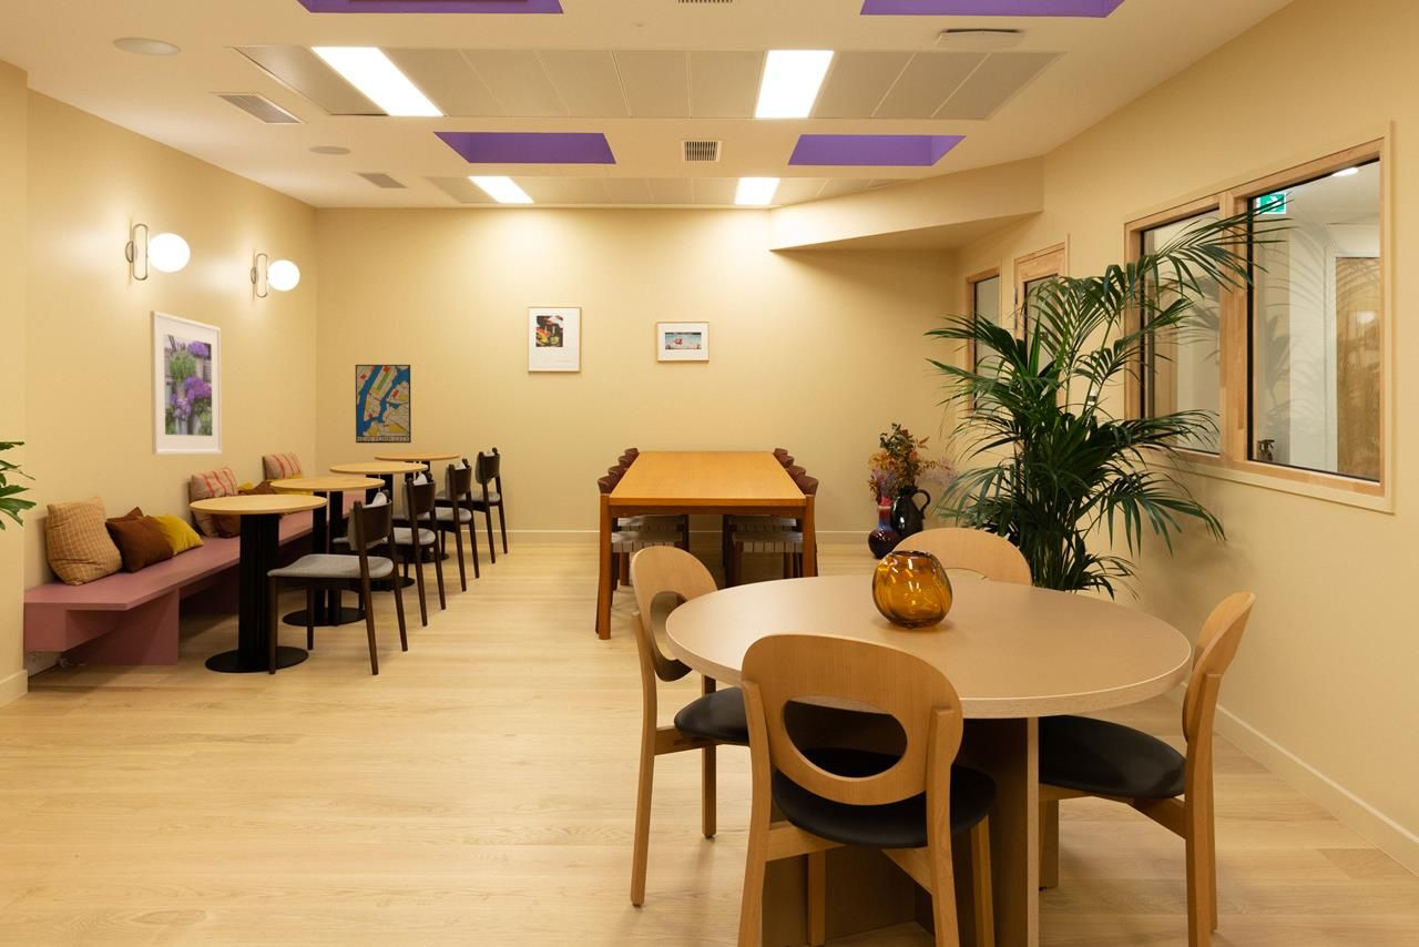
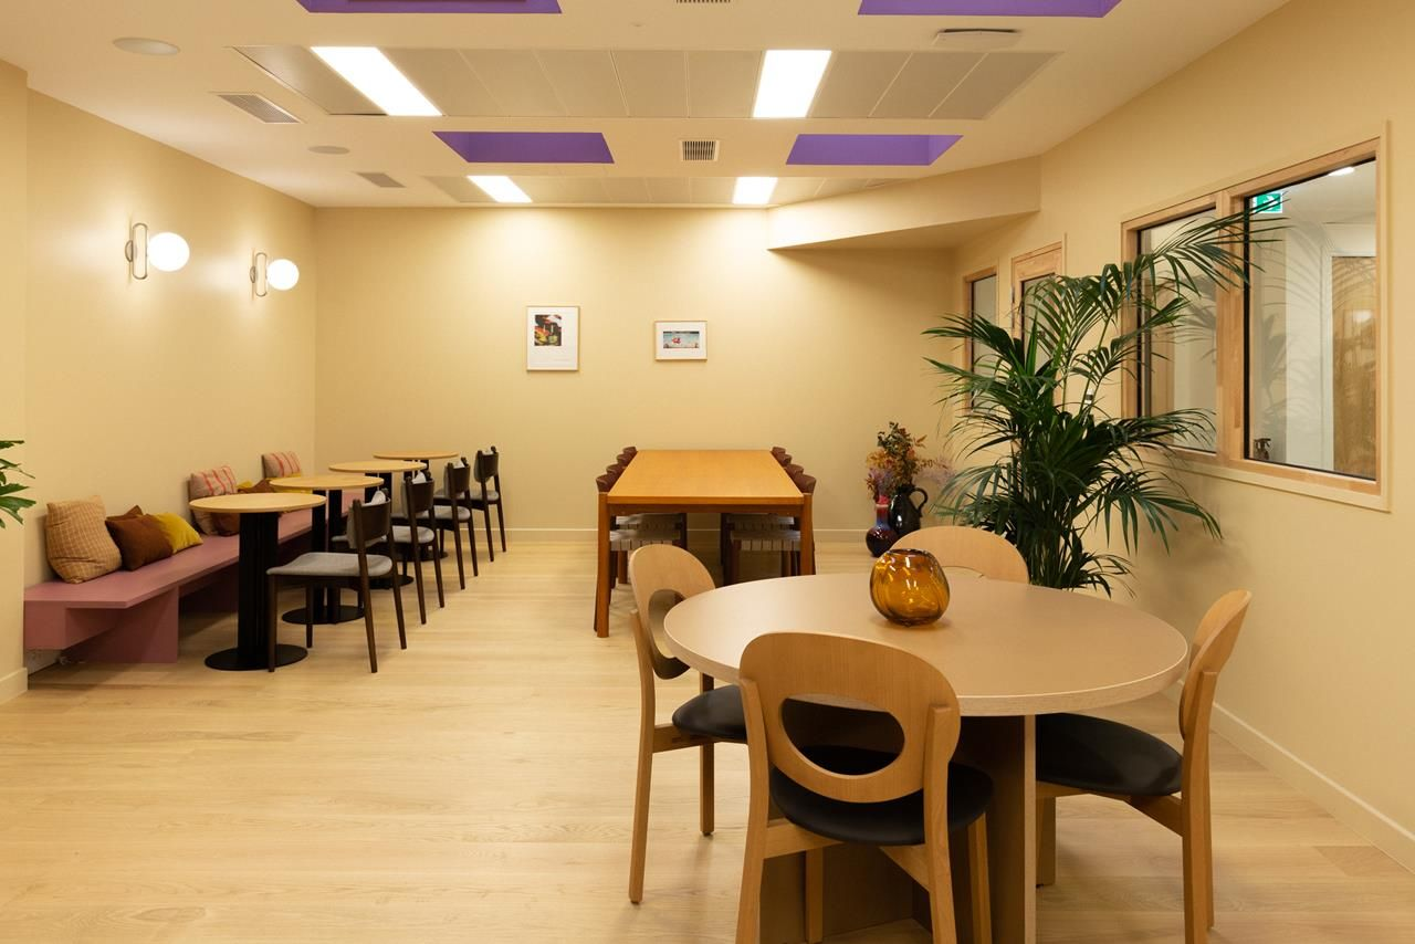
- wall art (382, 404)
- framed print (187, 387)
